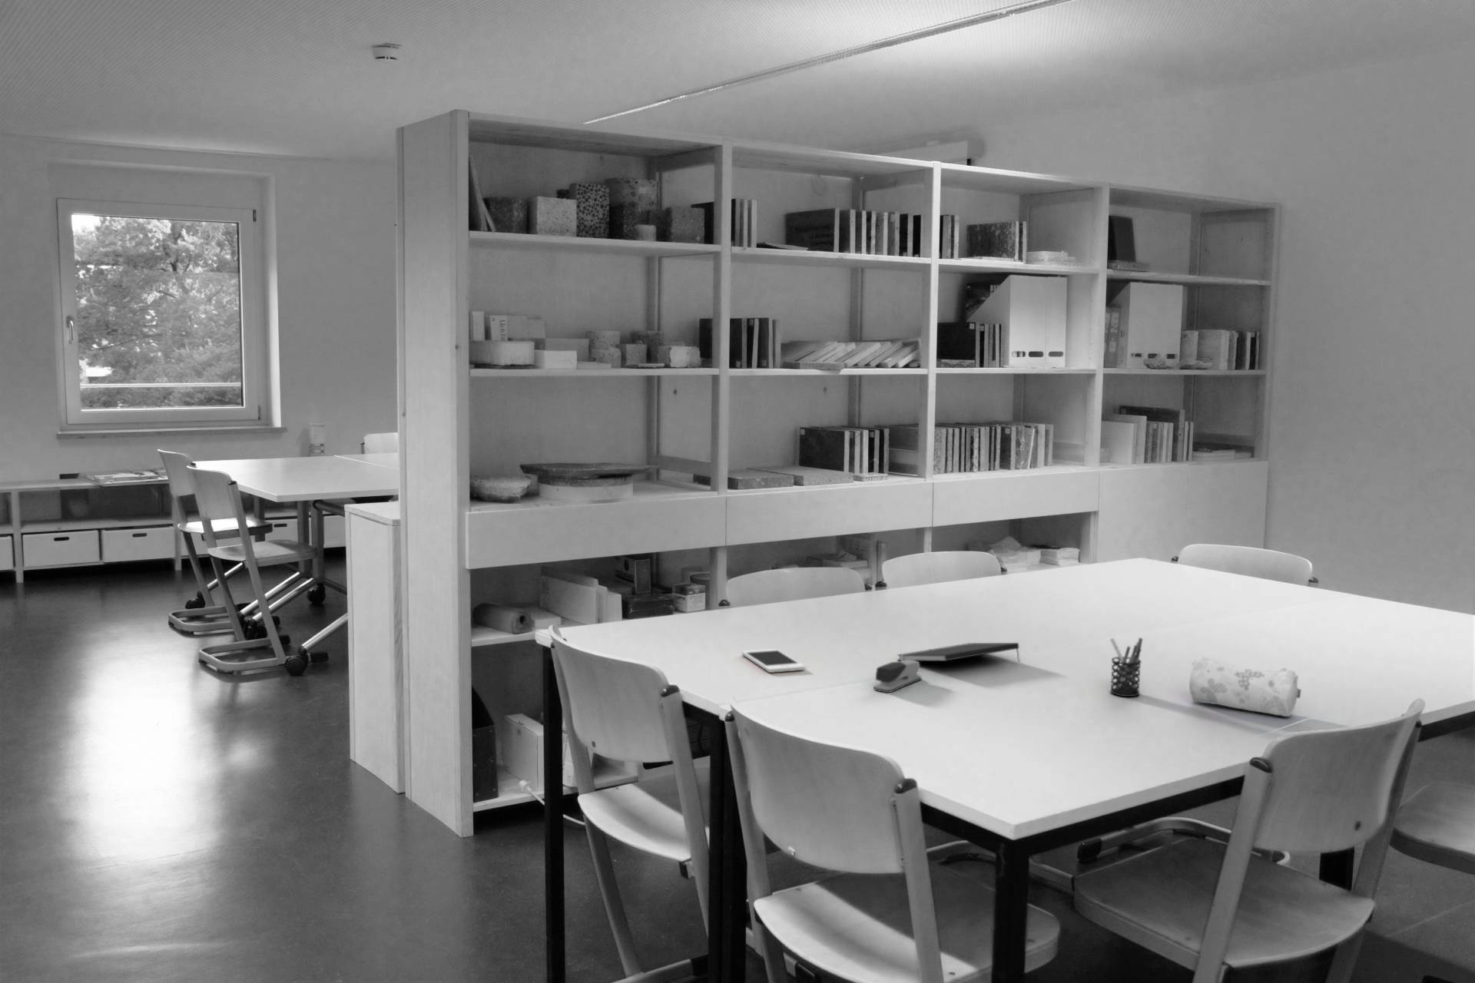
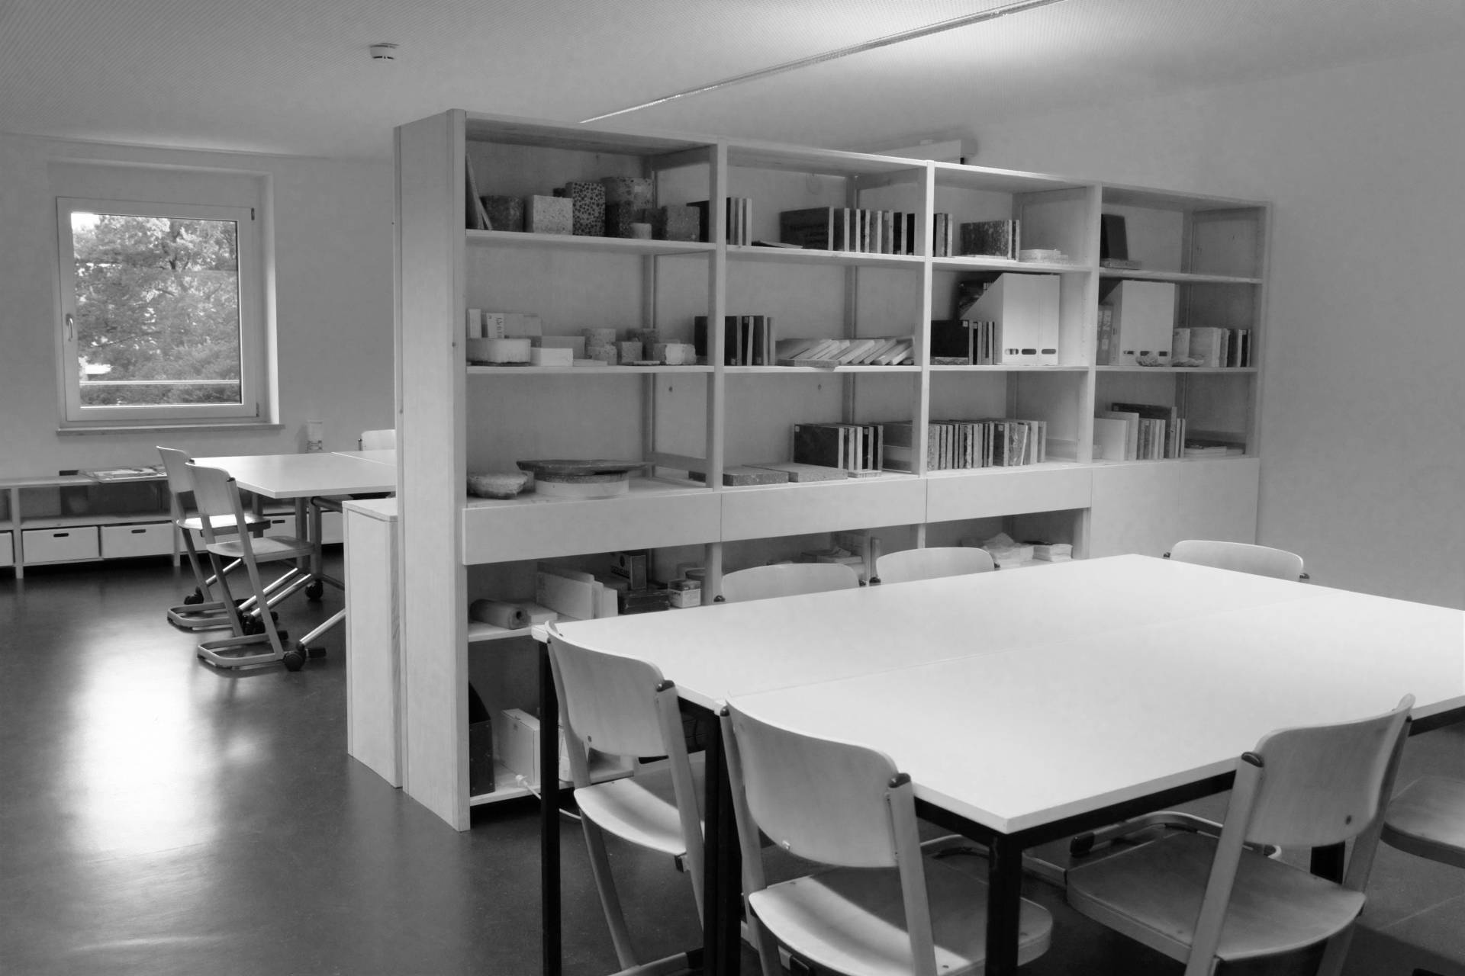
- pencil case (1243, 686)
- notepad (957, 652)
- cell phone (773, 659)
- pen holder (1129, 664)
- stapler (898, 673)
